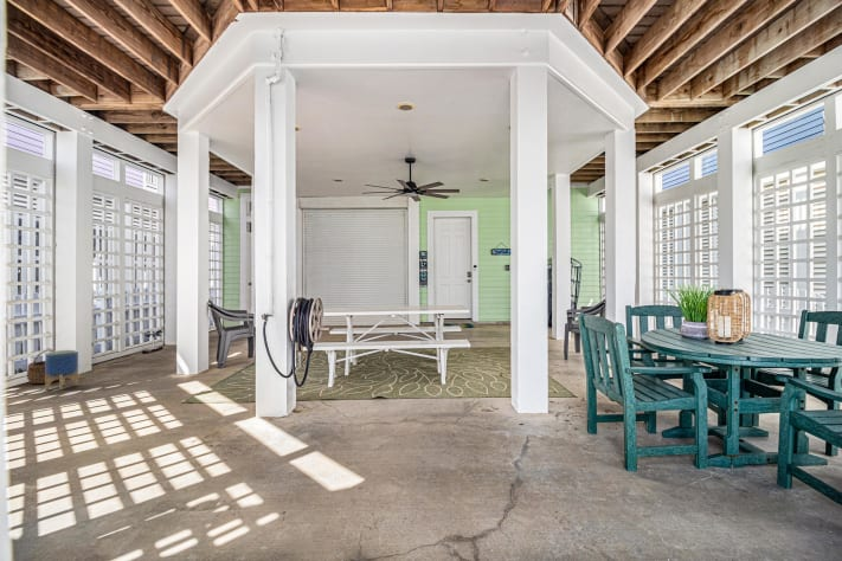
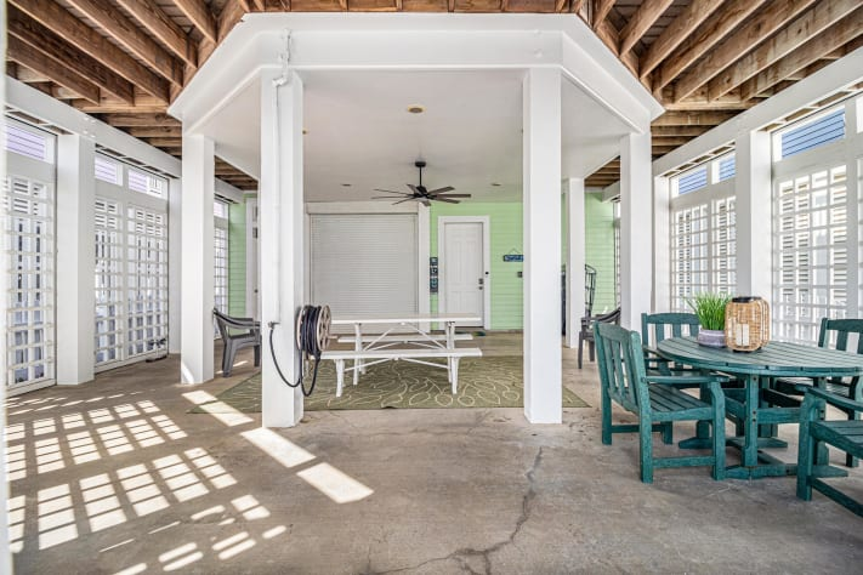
- planter (62, 369)
- wicker basket (44, 365)
